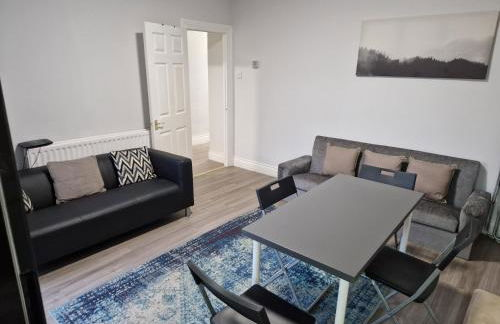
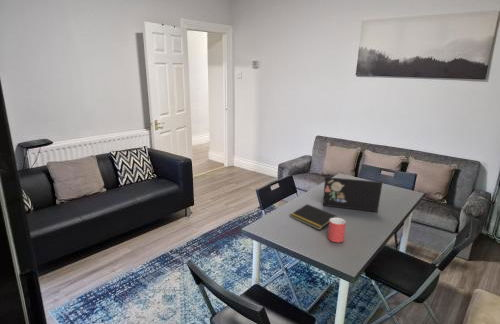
+ notepad (312, 216)
+ mug (338, 229)
+ laptop (350, 188)
